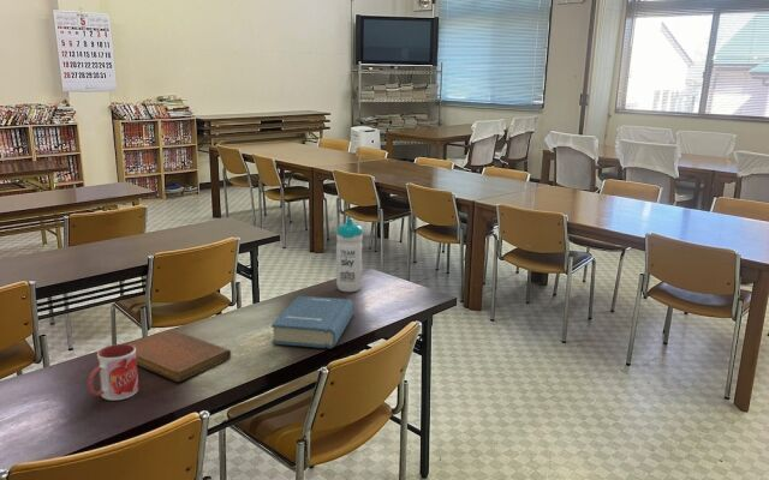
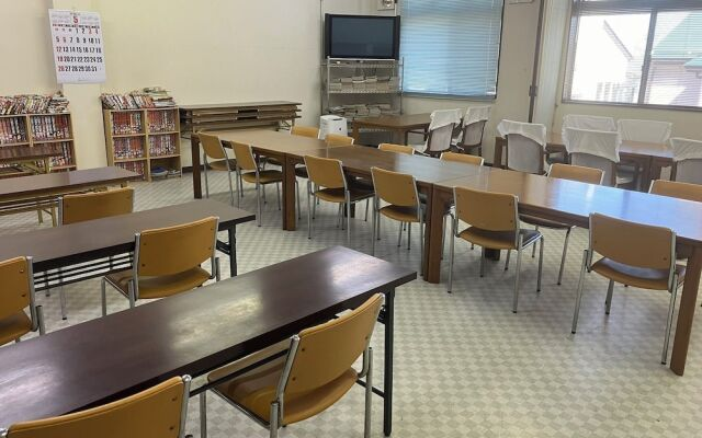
- water bottle (348, 253)
- hardback book (315, 319)
- mug (111, 374)
- notebook (174, 352)
